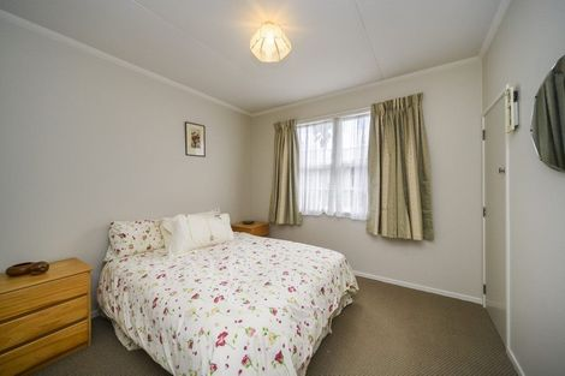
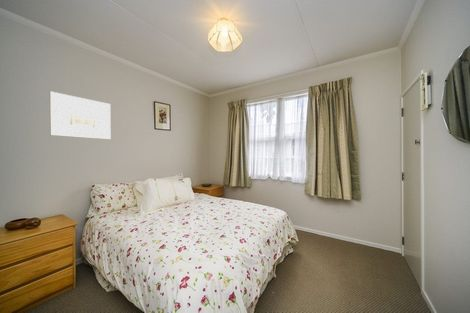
+ wall art (83, 118)
